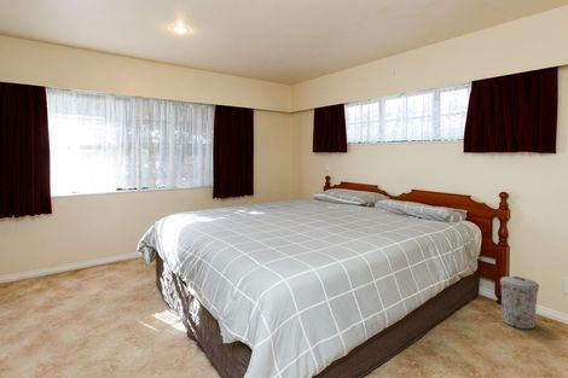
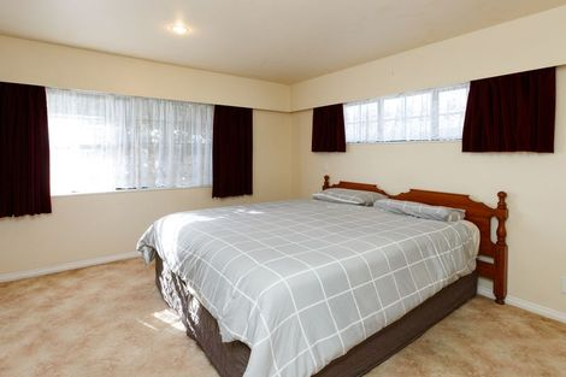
- trash can (518, 300)
